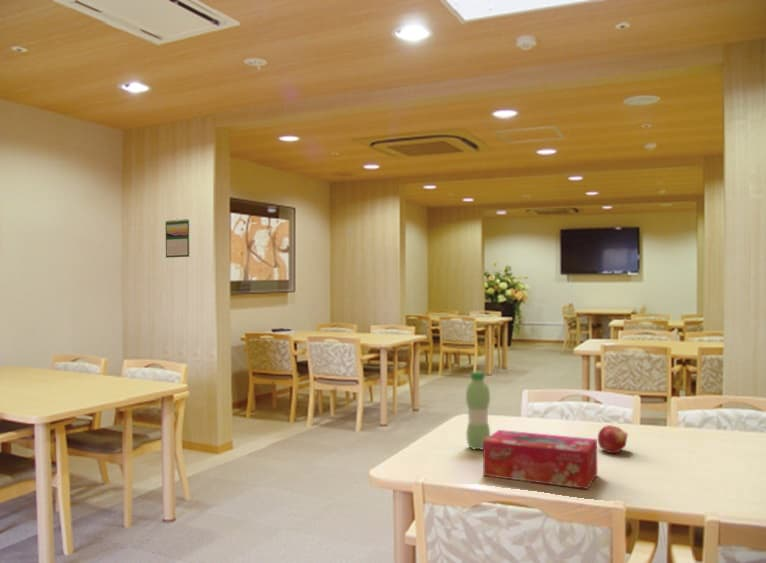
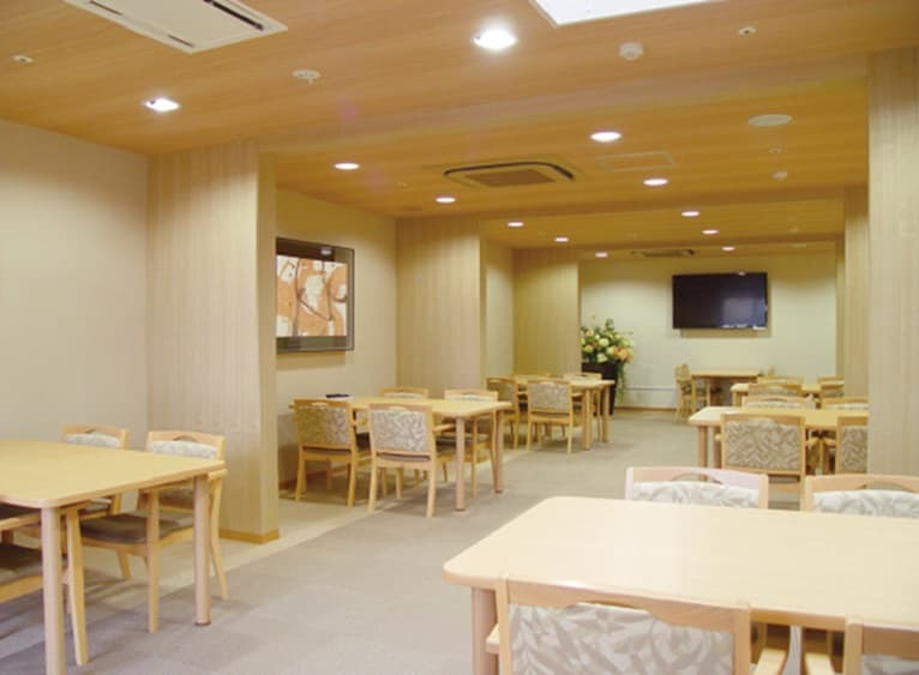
- water bottle (478, 410)
- fruit (613, 438)
- tissue box (540, 457)
- calendar (177, 238)
